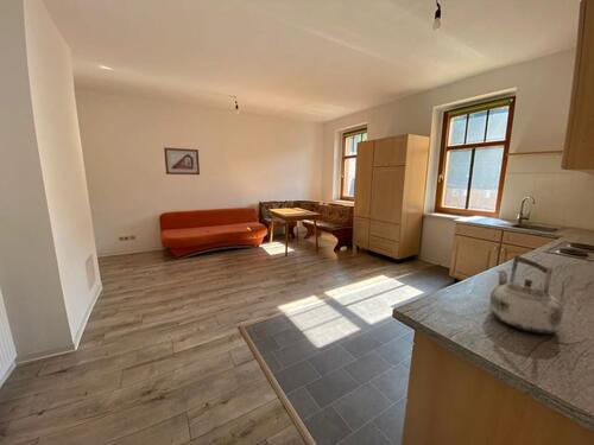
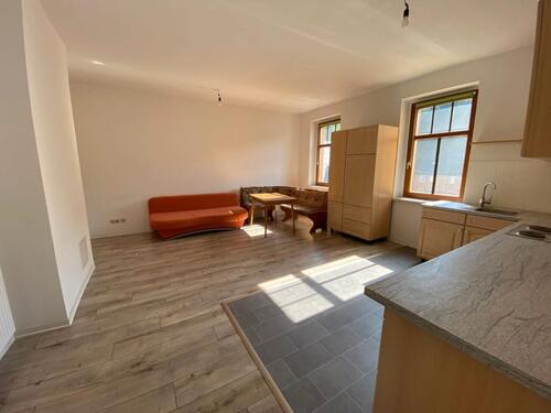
- kettle (520, 288)
- picture frame (182, 161)
